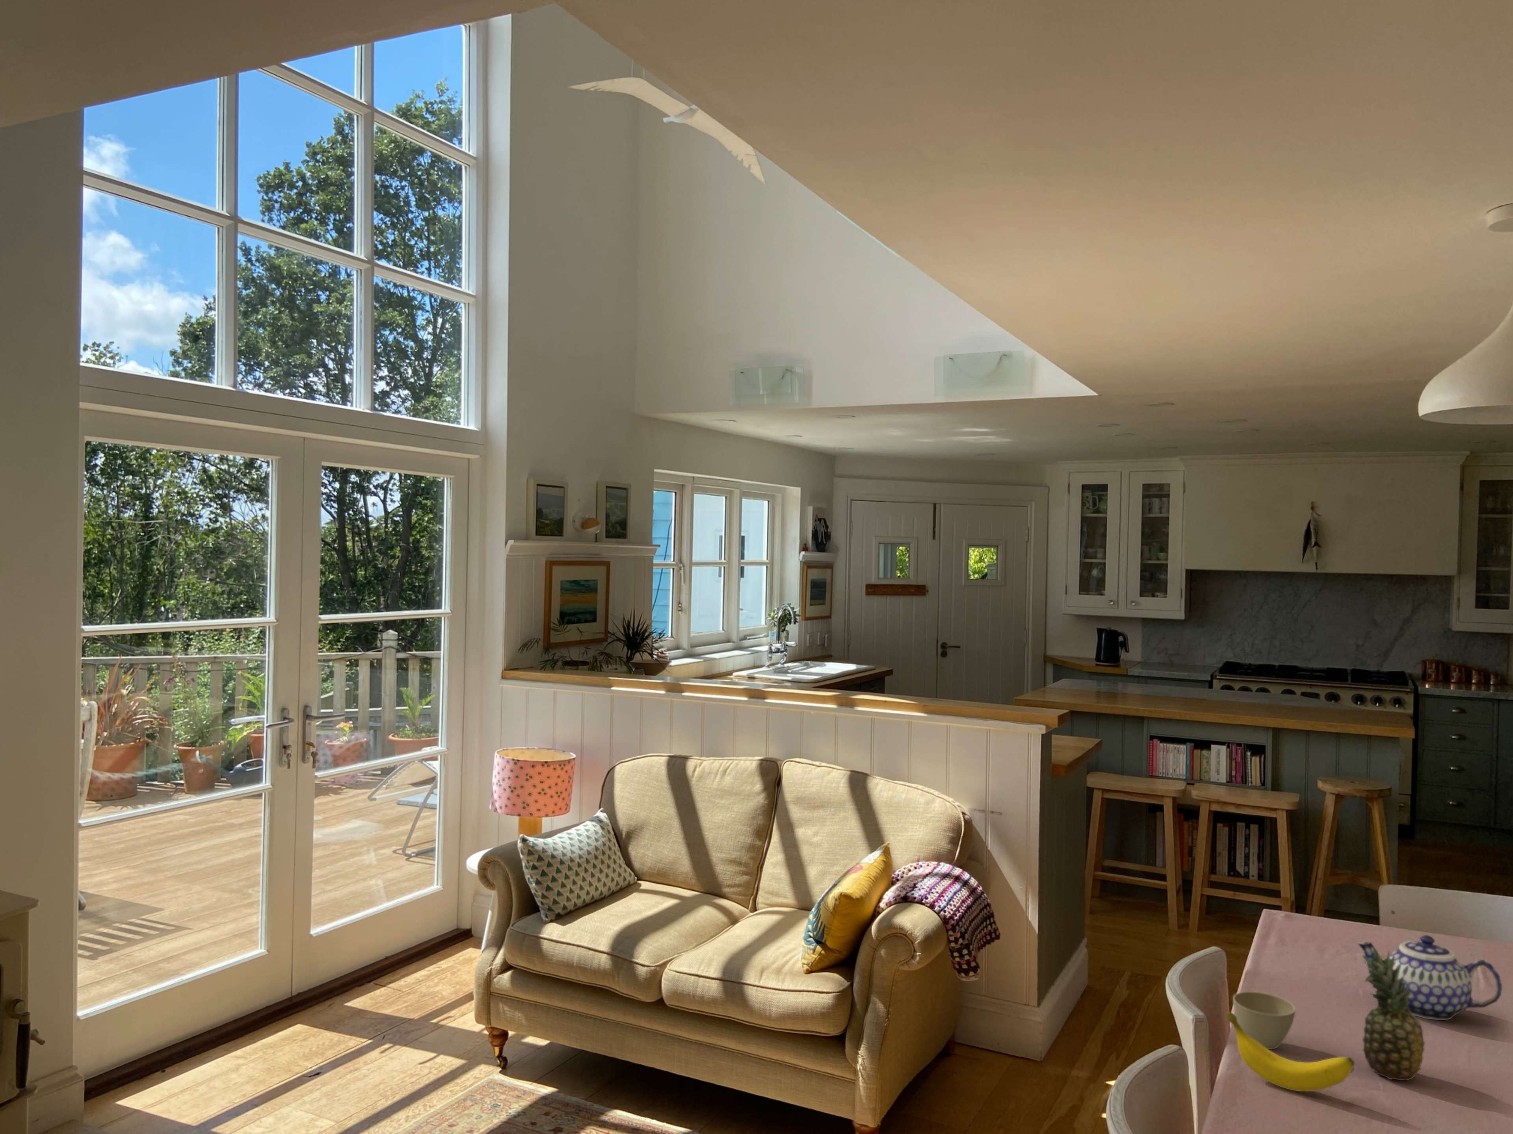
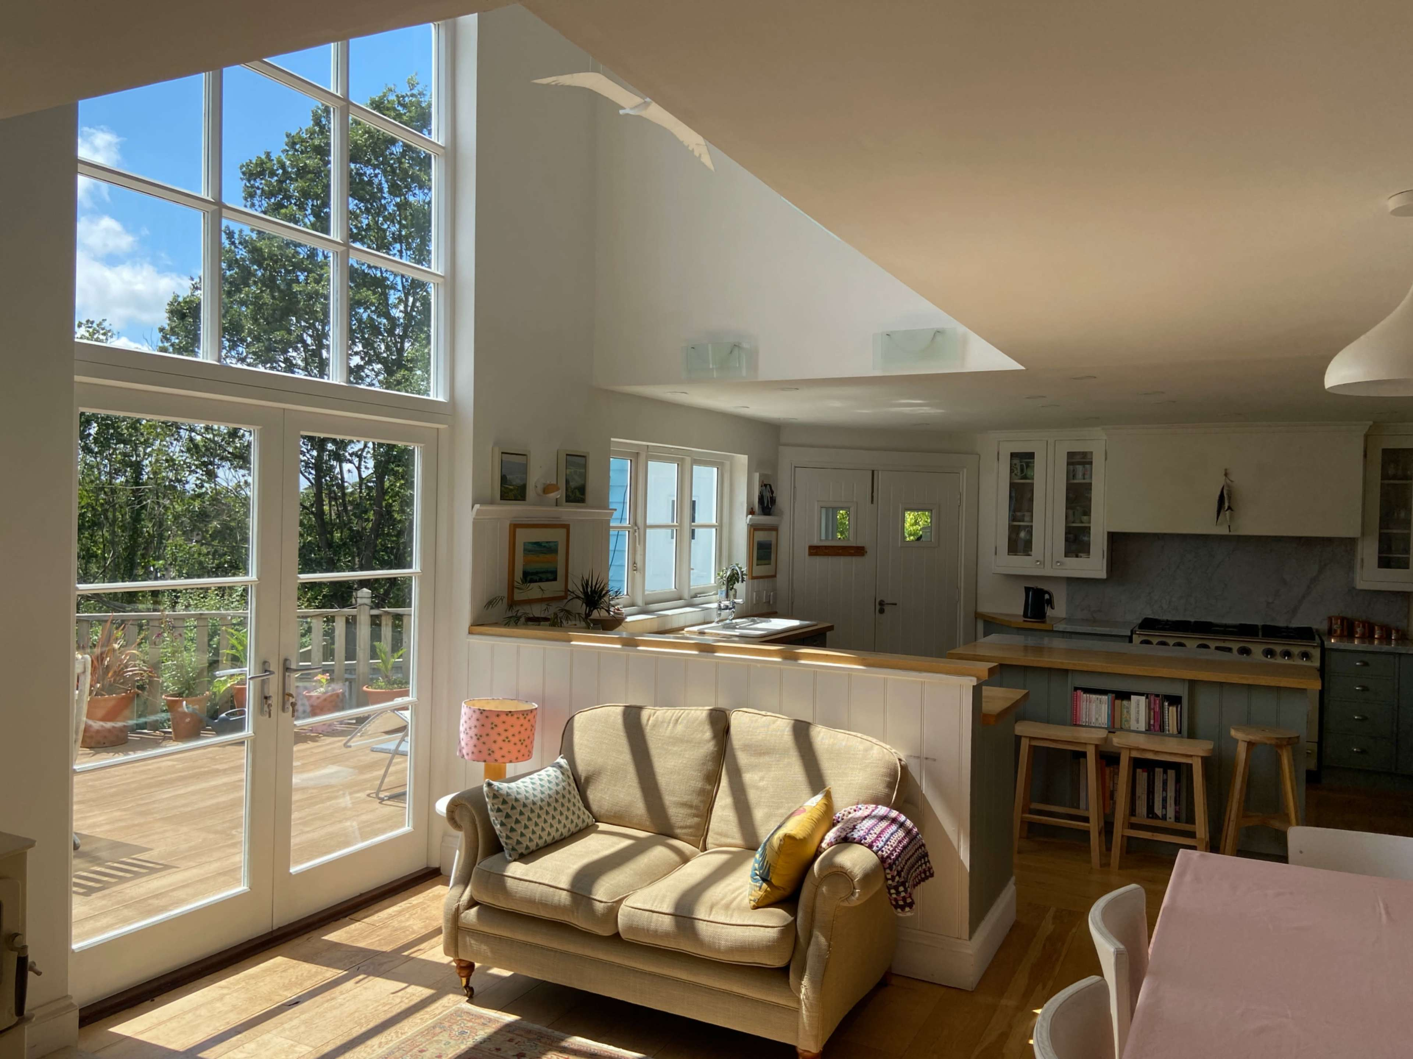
- banana (1288, 1059)
- teapot (1427, 972)
- flower pot (1263, 1022)
- fruit (1391, 1012)
